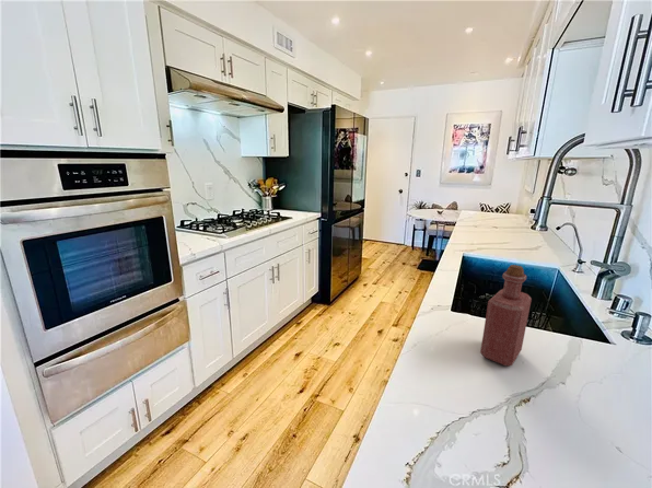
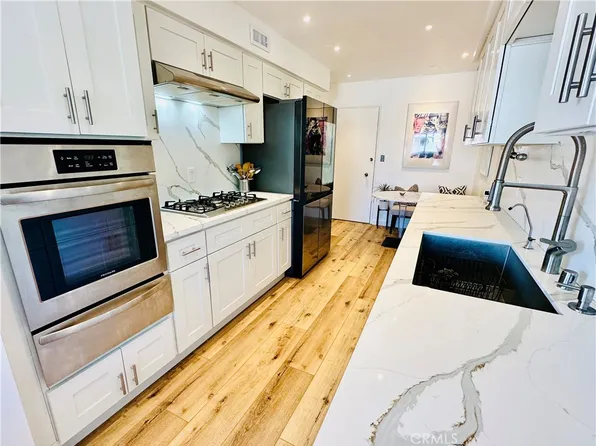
- bottle (508, 312)
